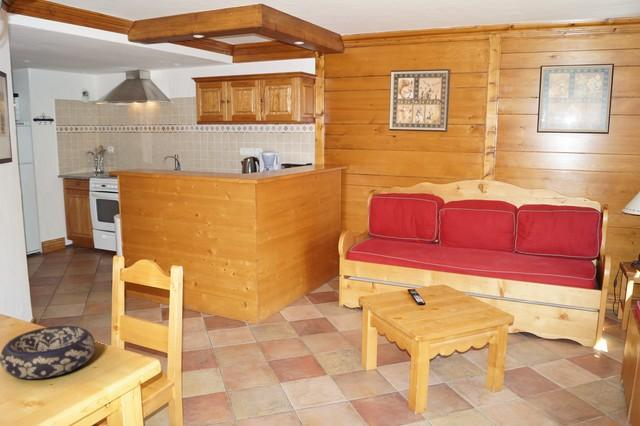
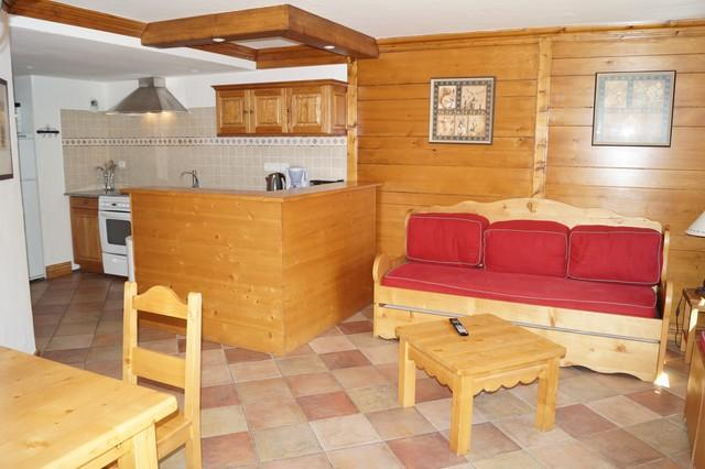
- decorative bowl (49, 351)
